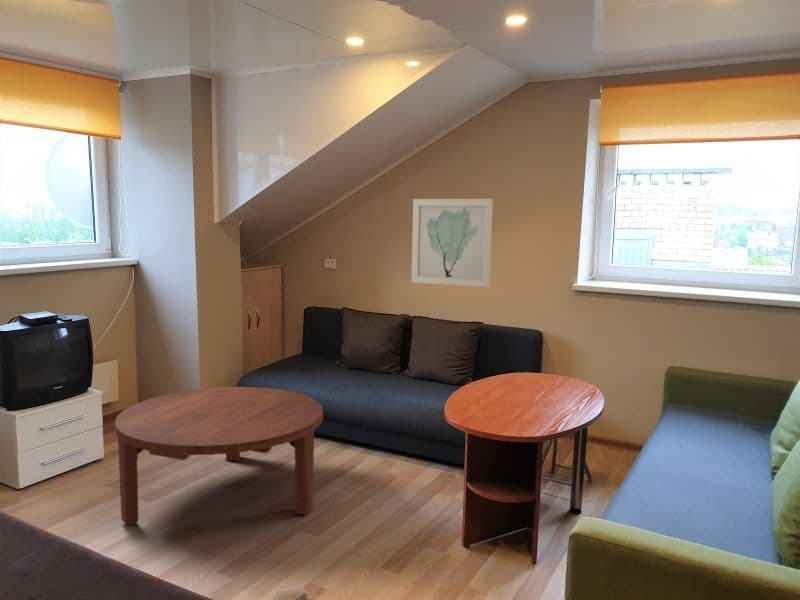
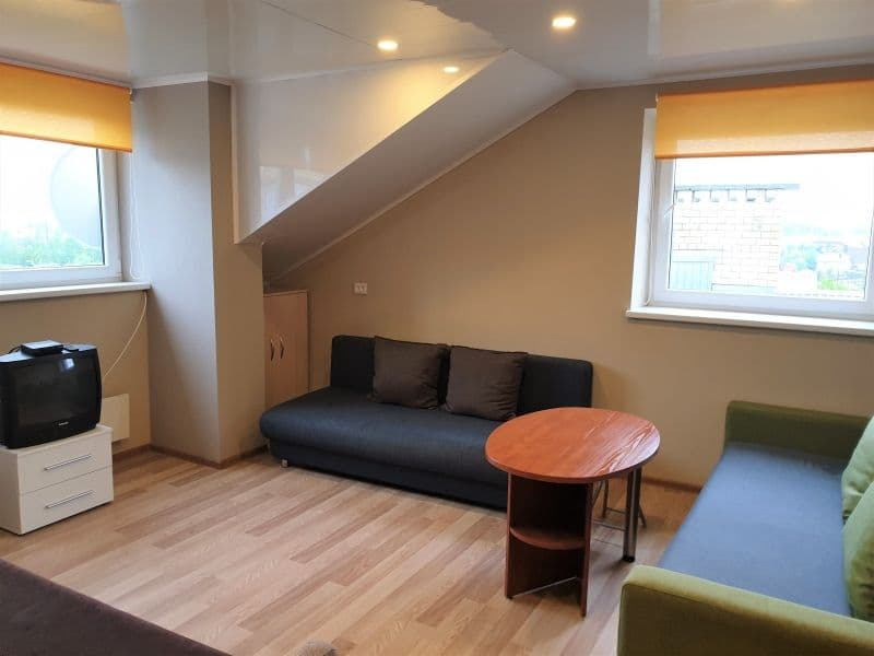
- coffee table (224, 453)
- wall art (450, 242)
